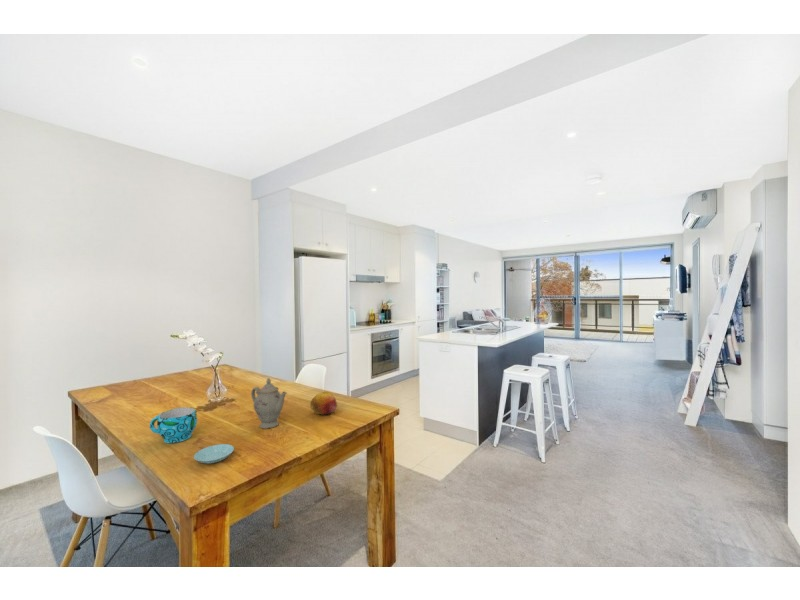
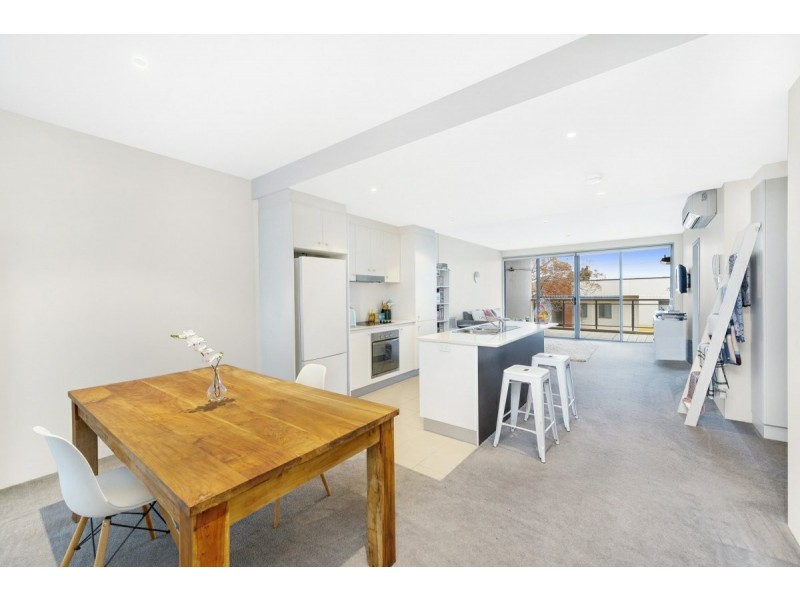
- saucer (214, 455)
- fruit (324, 402)
- chinaware (269, 401)
- cup (175, 426)
